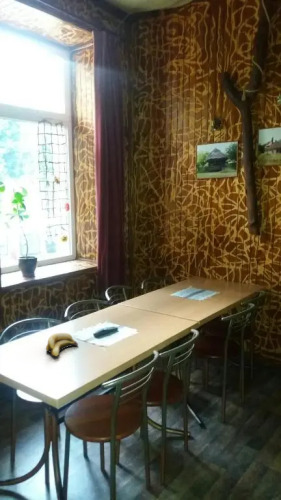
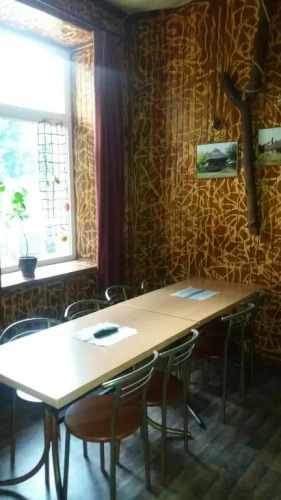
- banana (62, 342)
